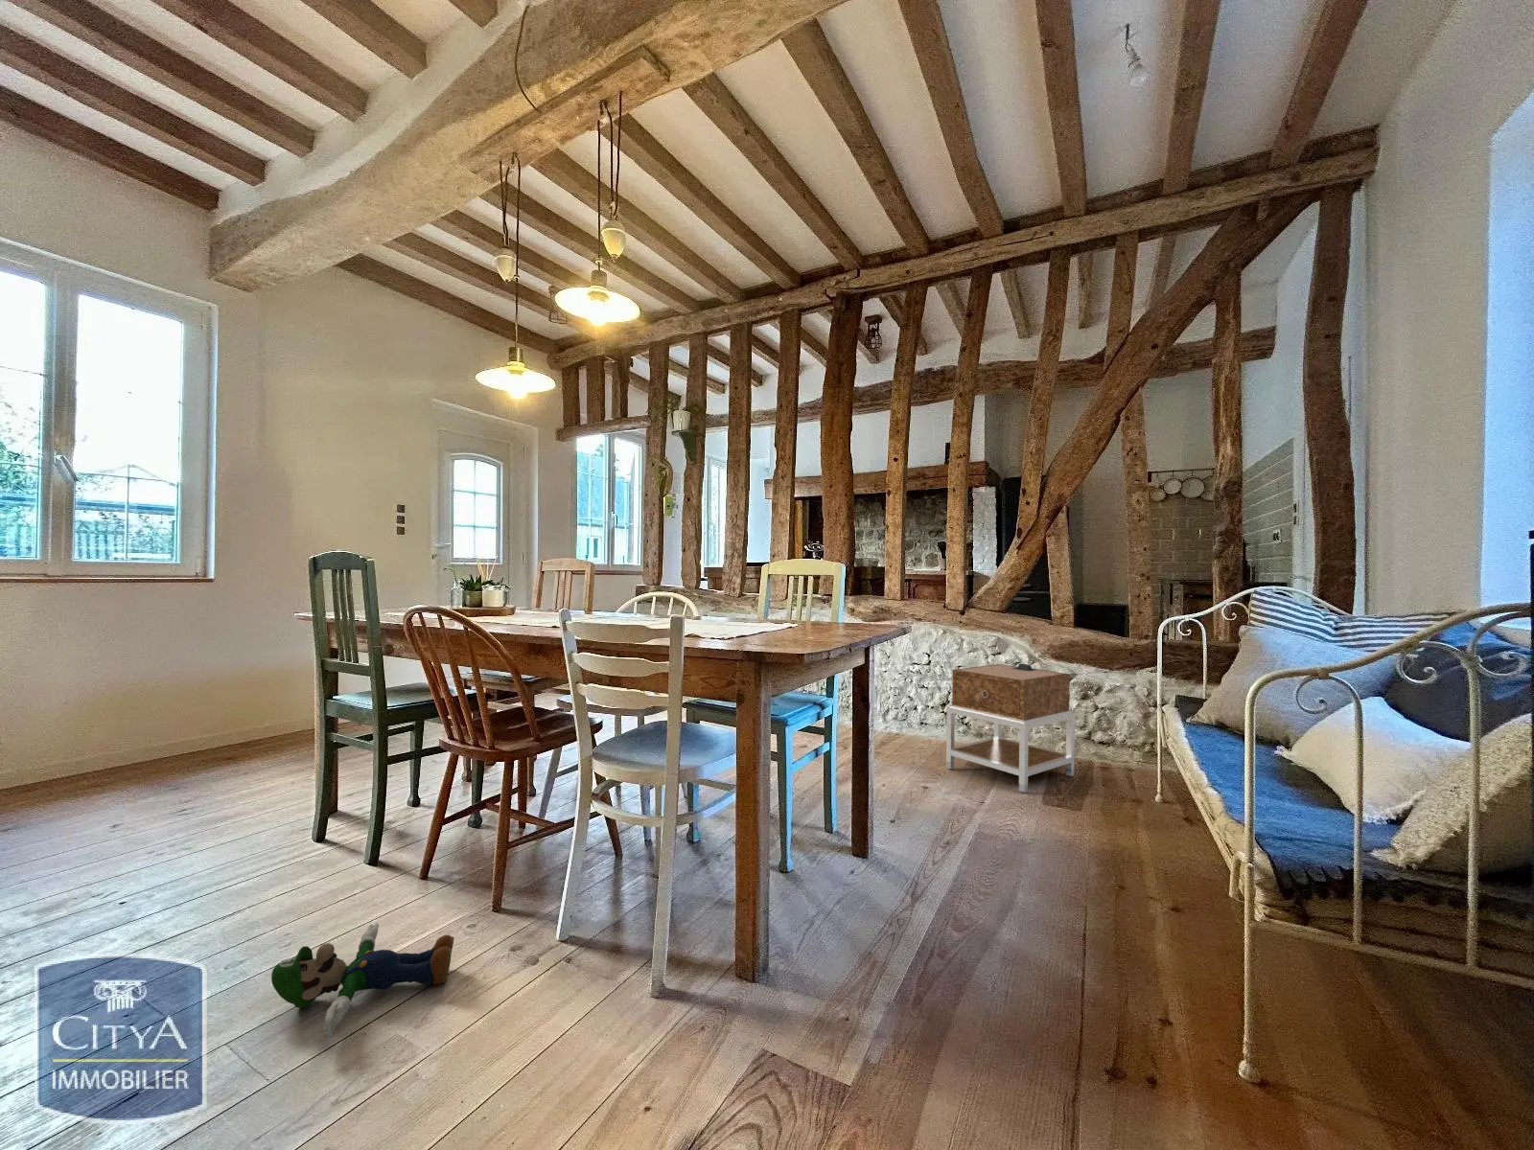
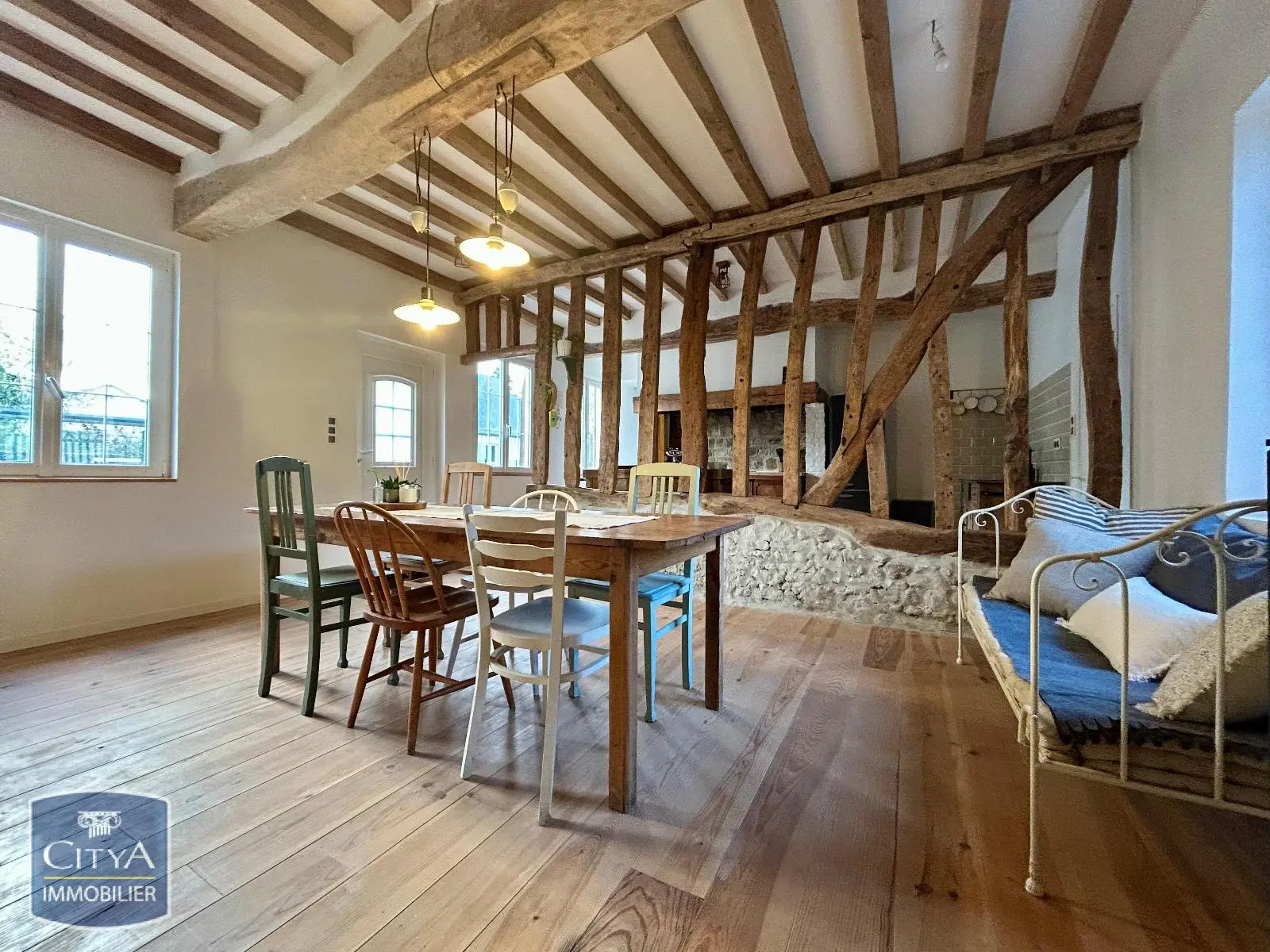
- plush toy (365, 964)
- nightstand (1010, 719)
